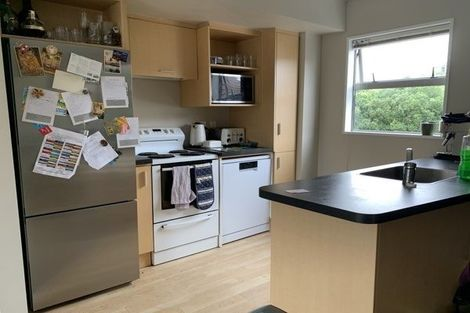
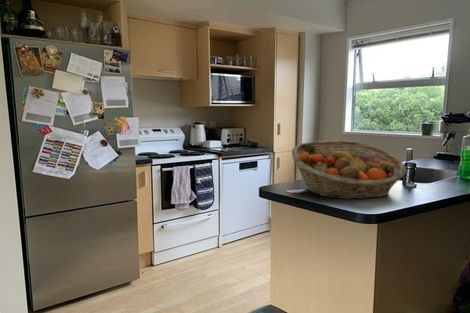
+ fruit basket (346, 167)
